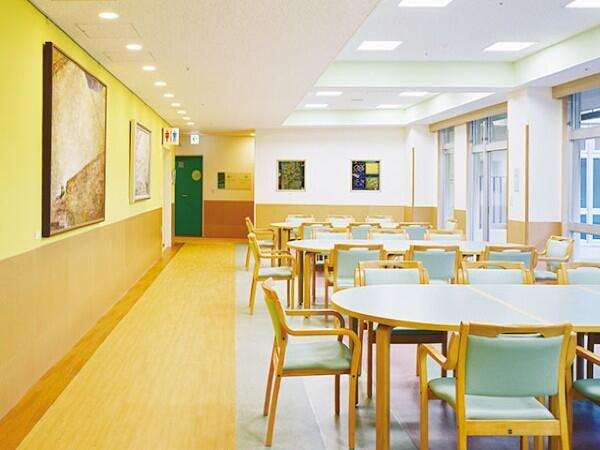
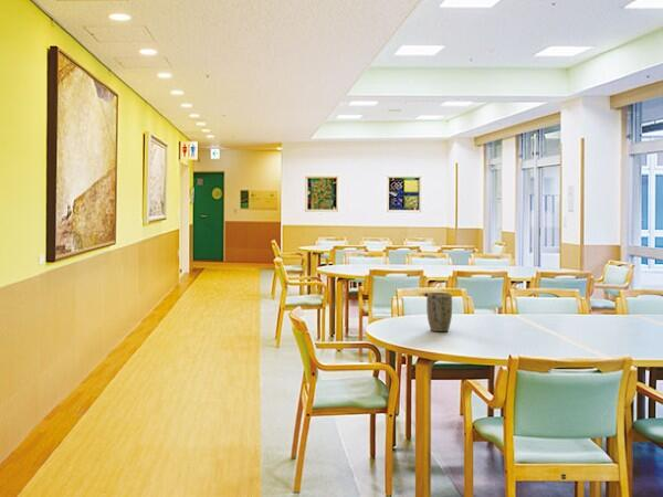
+ plant pot (439, 311)
